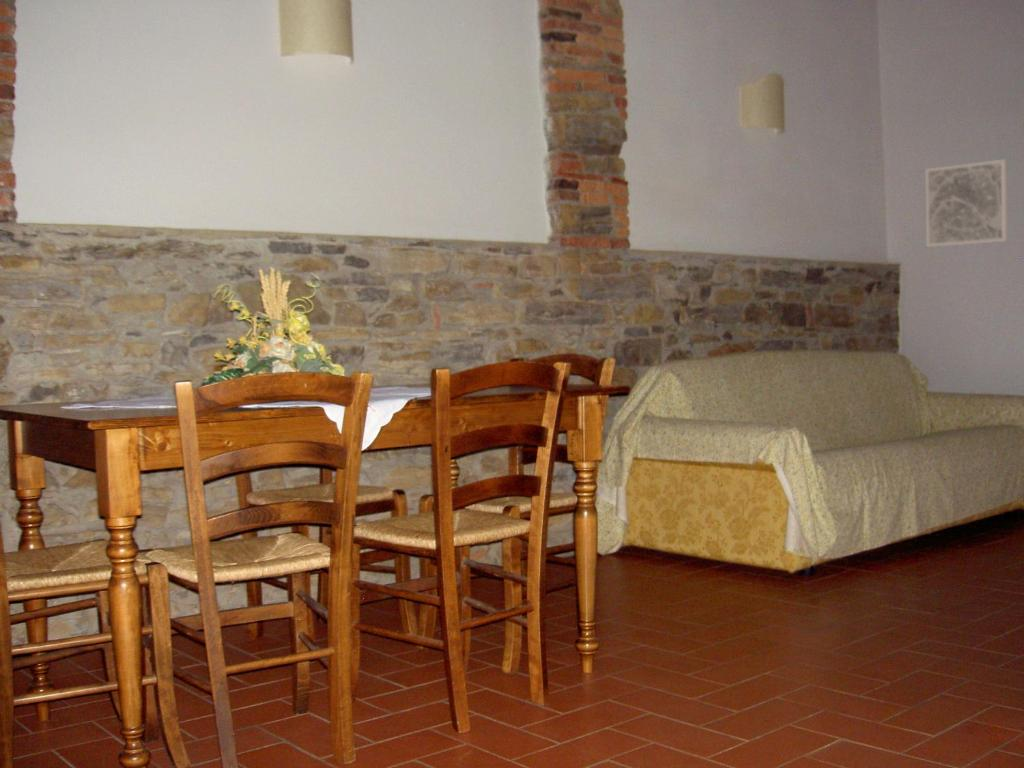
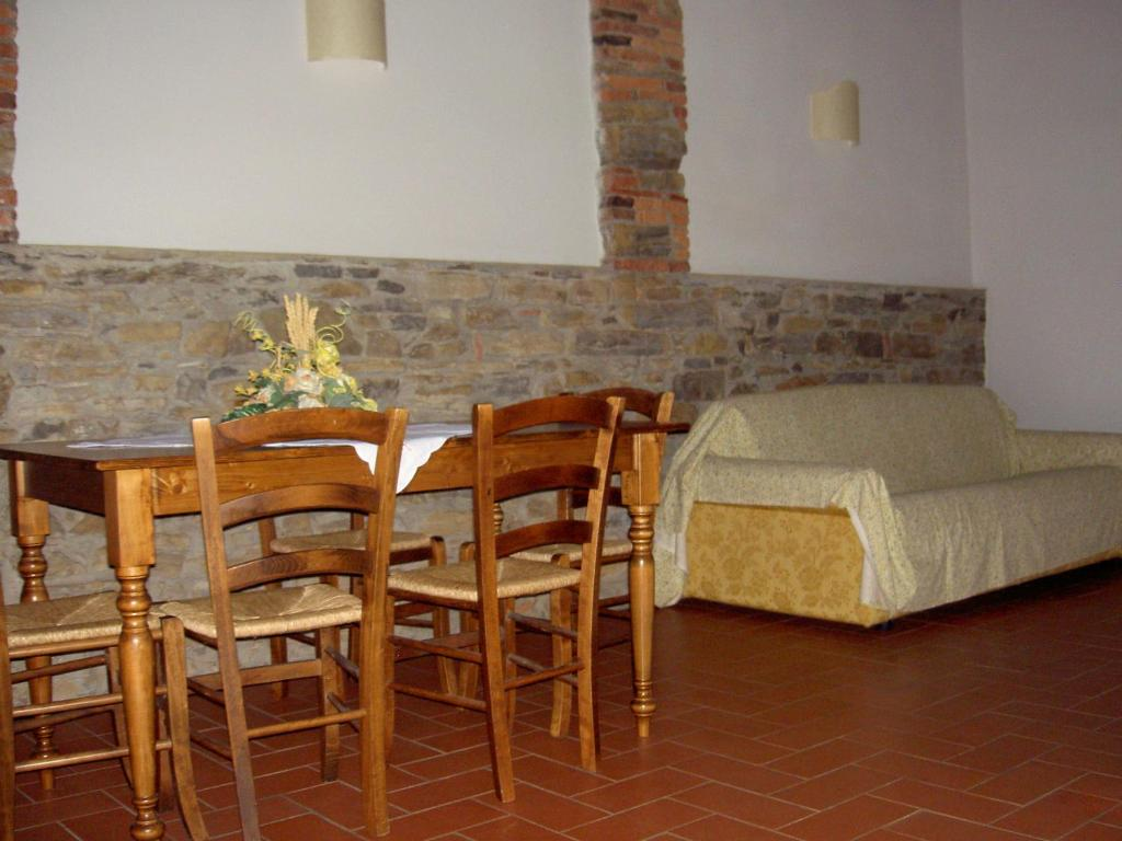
- wall art (965, 204)
